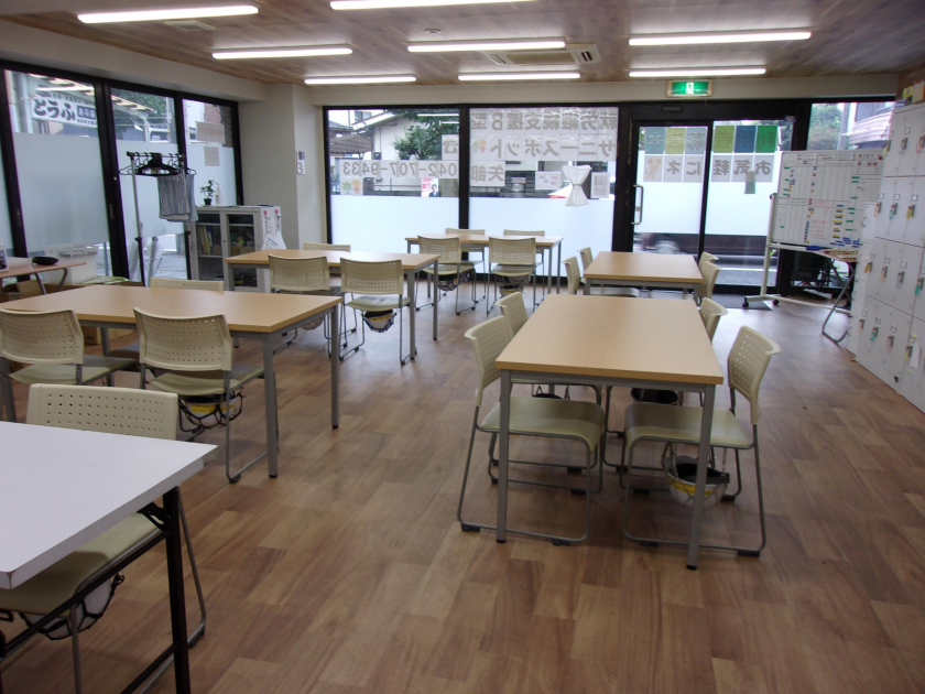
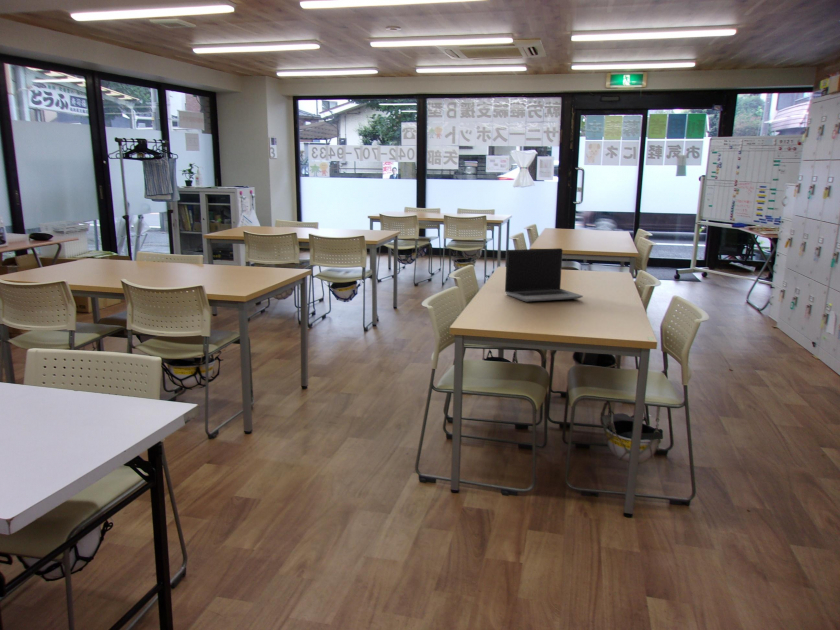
+ laptop computer (544, 274)
